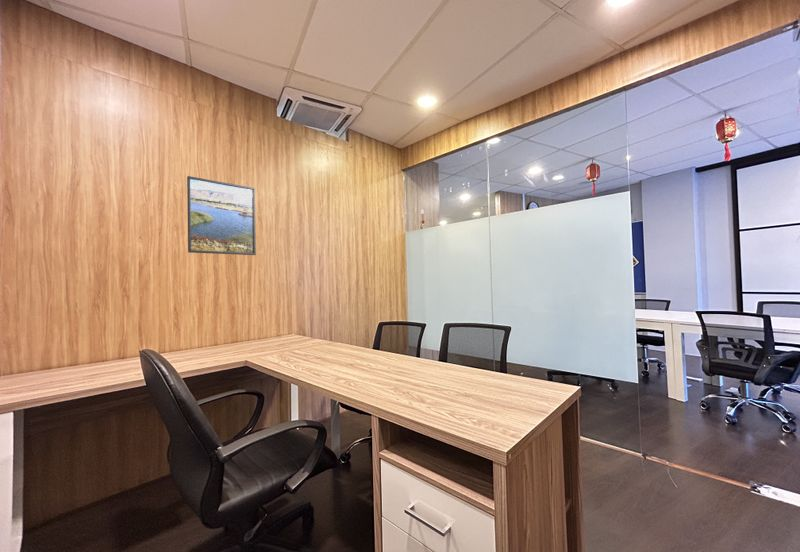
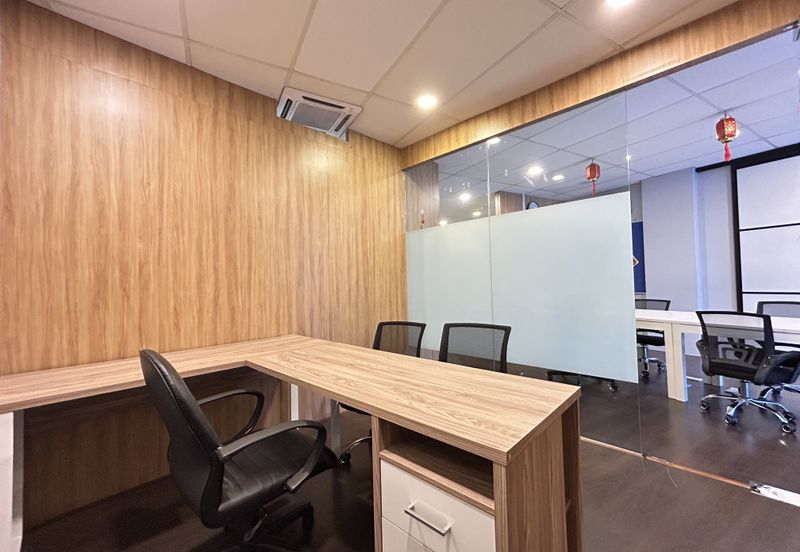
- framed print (223, 218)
